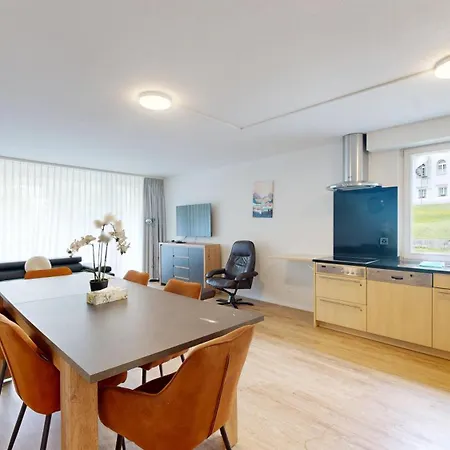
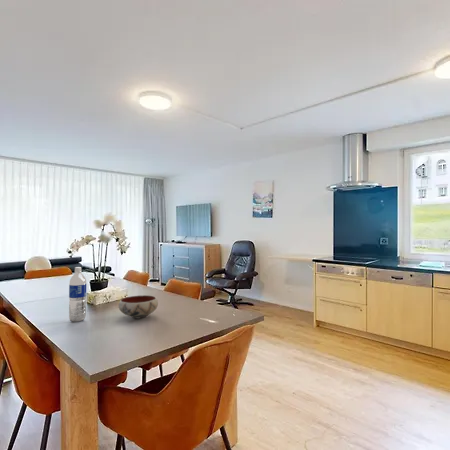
+ bowl (138, 307)
+ water bottle (77, 293)
